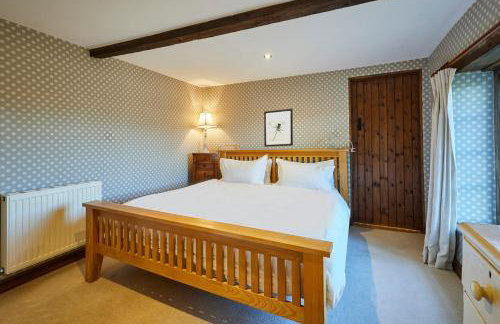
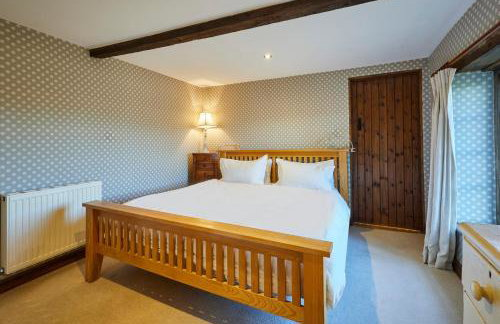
- wall art (278, 128)
